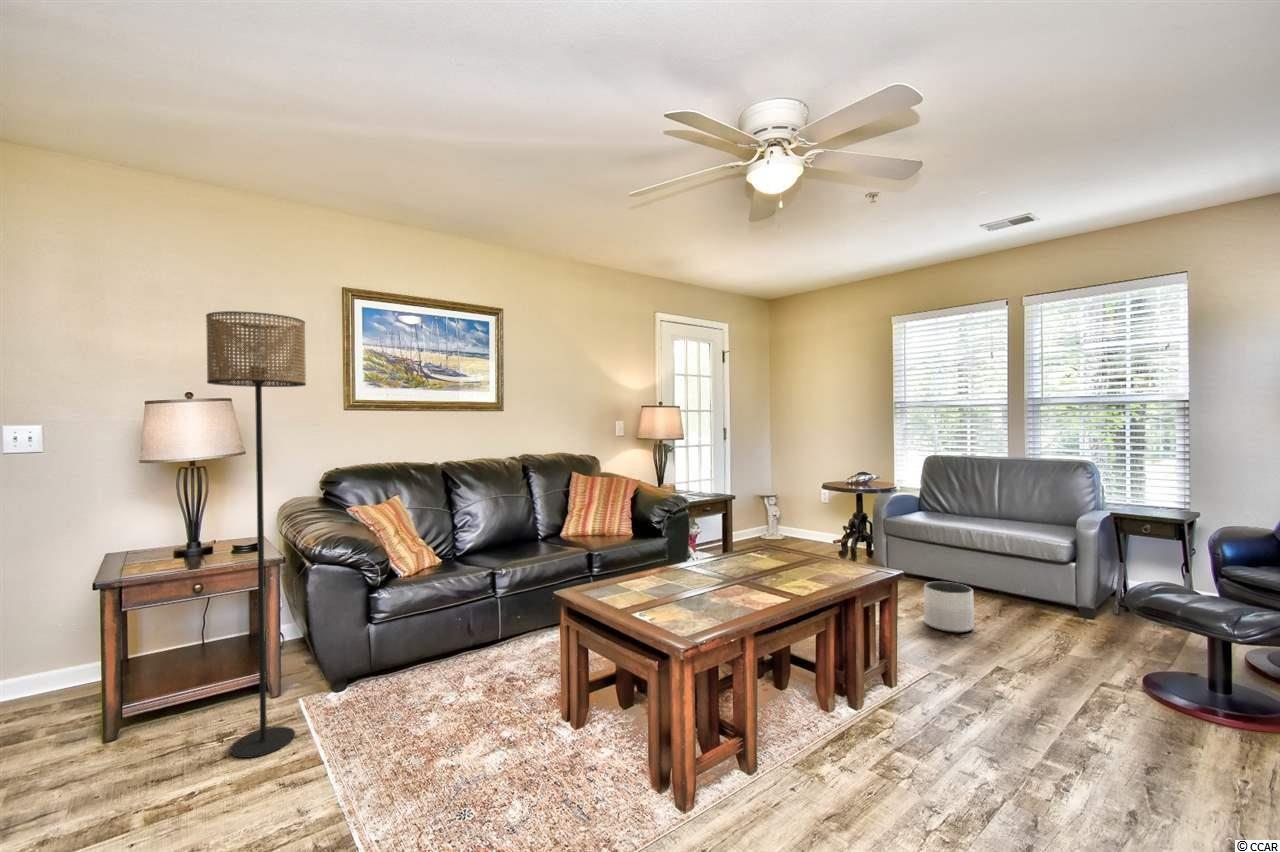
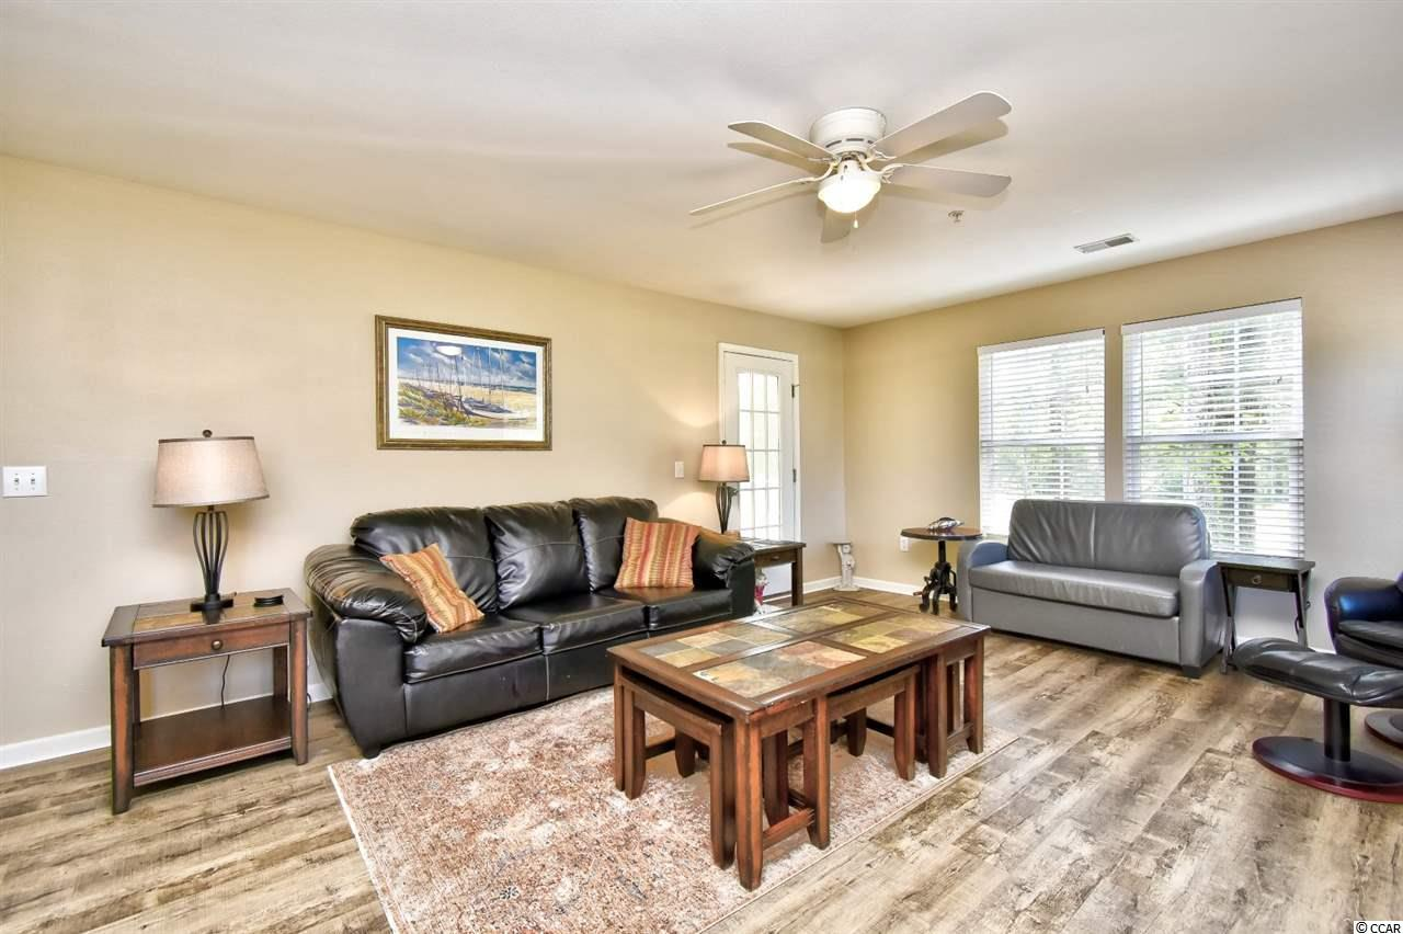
- floor lamp (260, 531)
- planter (948, 606)
